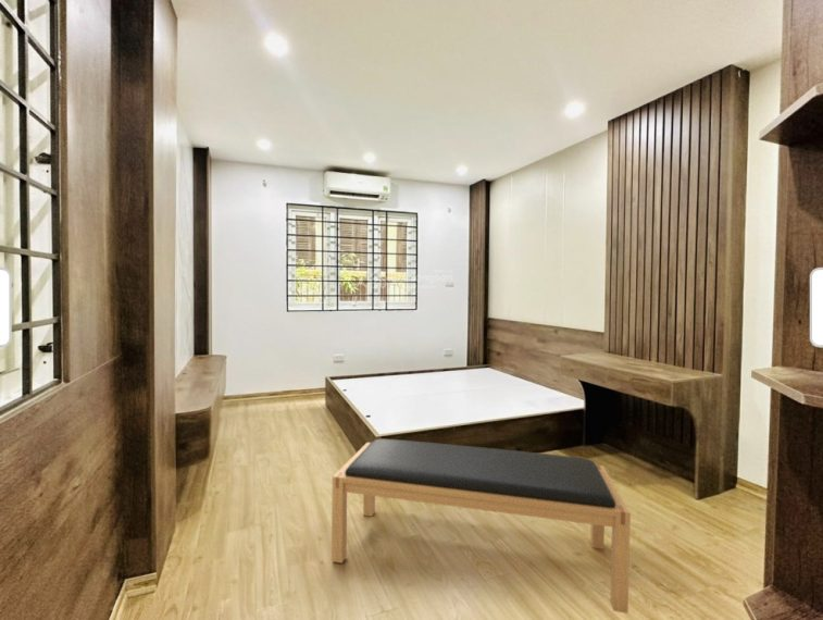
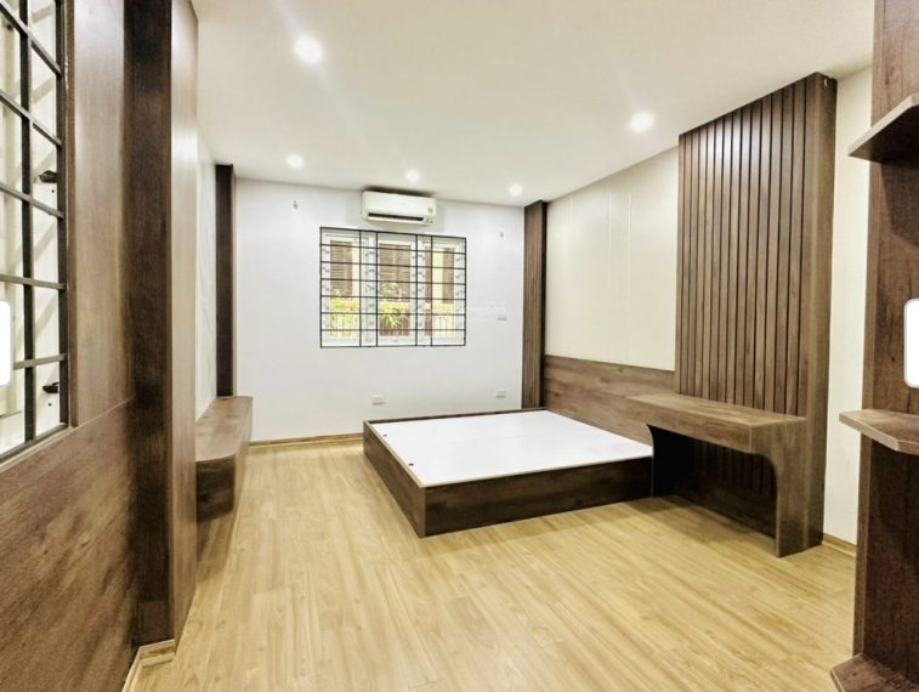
- bench (473, 506)
